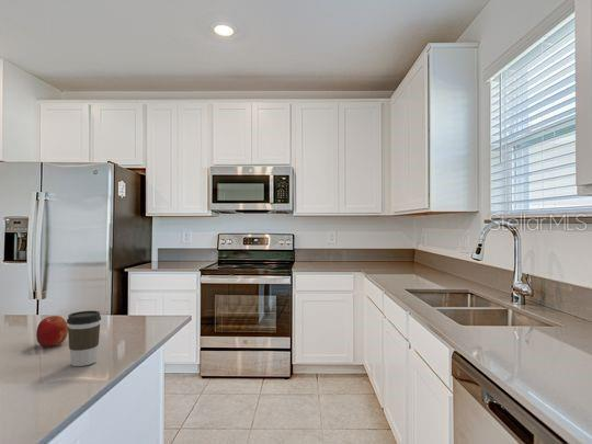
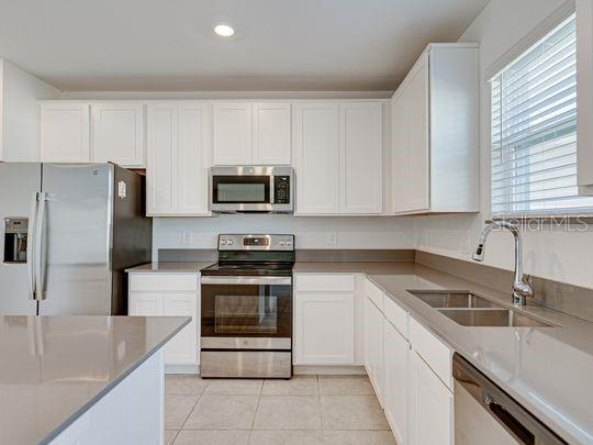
- fruit (52, 330)
- coffee cup (83, 338)
